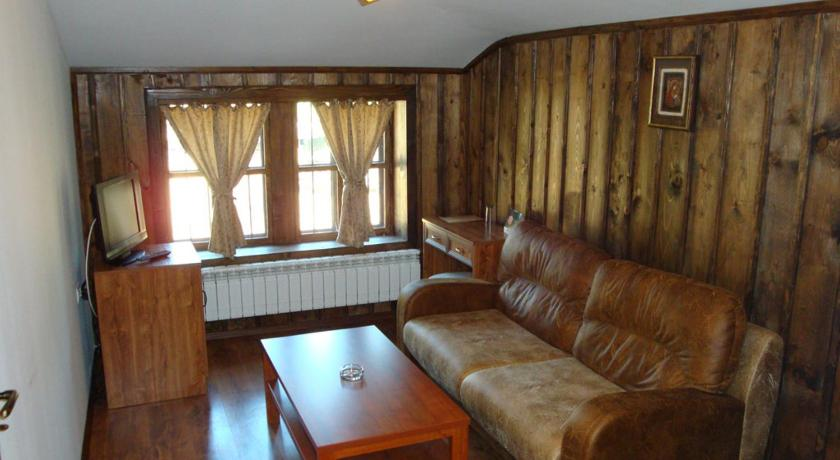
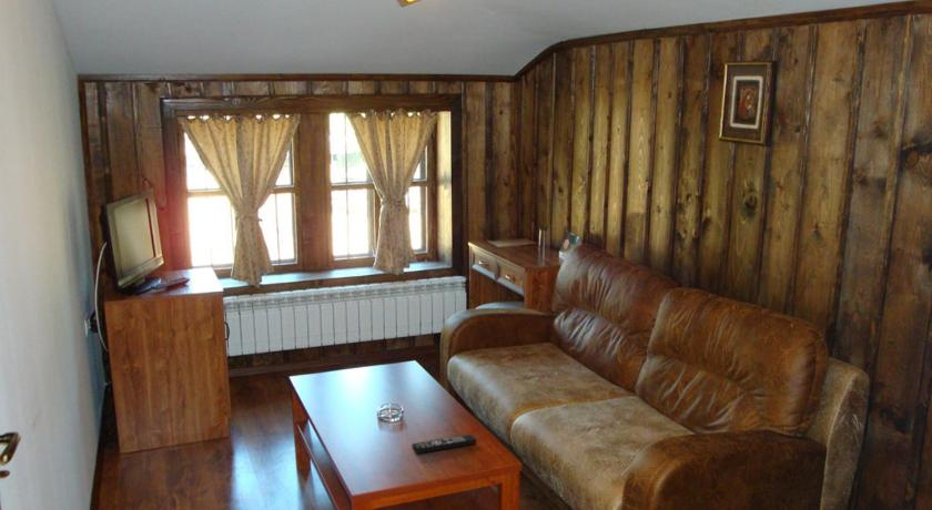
+ remote control (444, 443)
